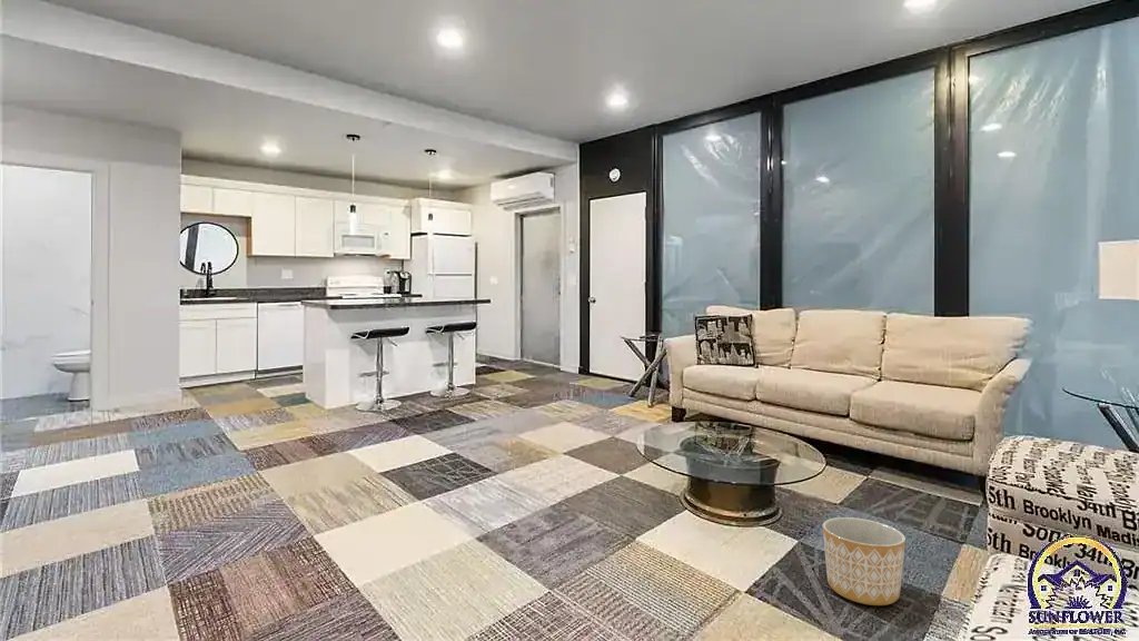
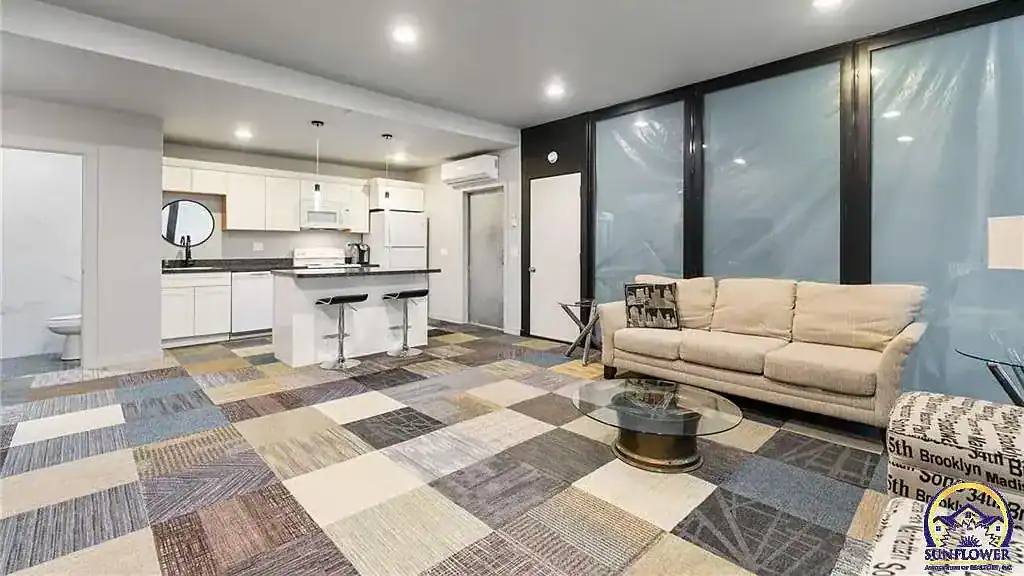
- planter (862, 561)
